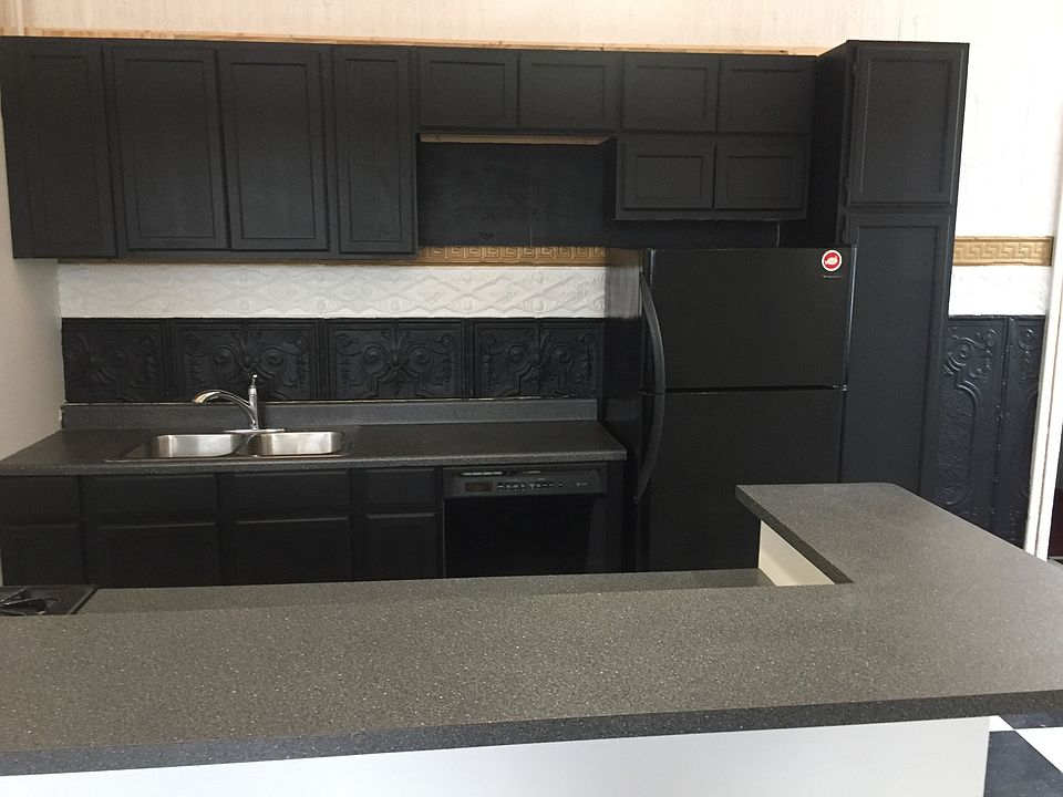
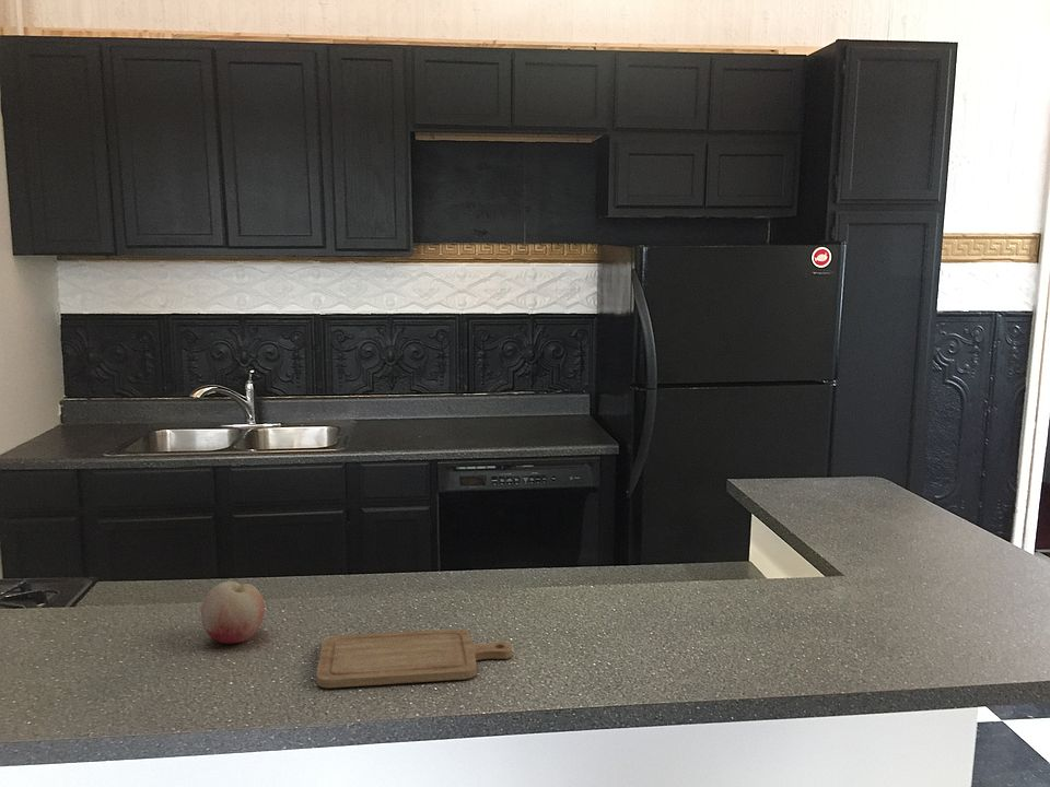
+ fruit (233, 611)
+ chopping board (417, 655)
